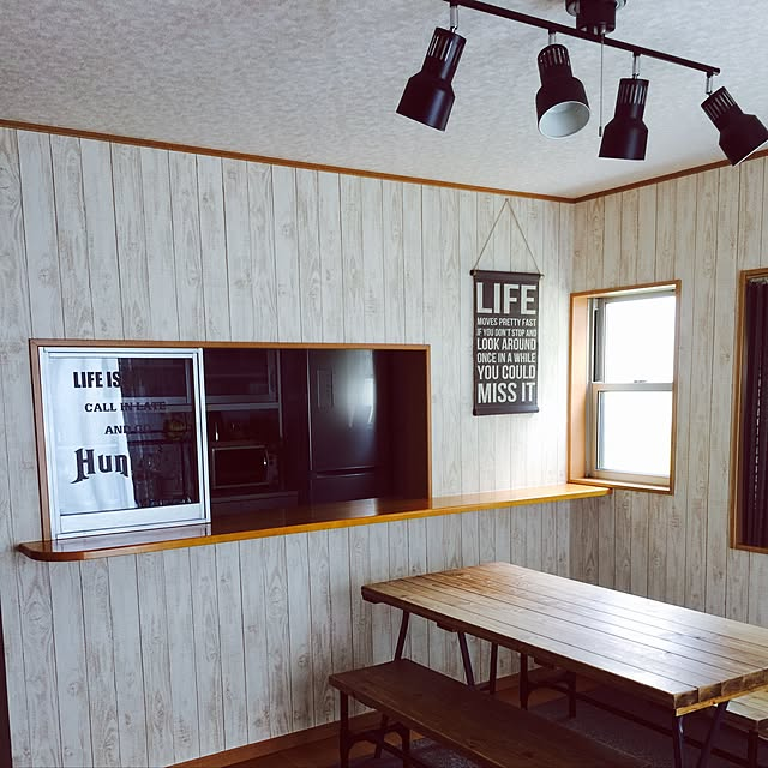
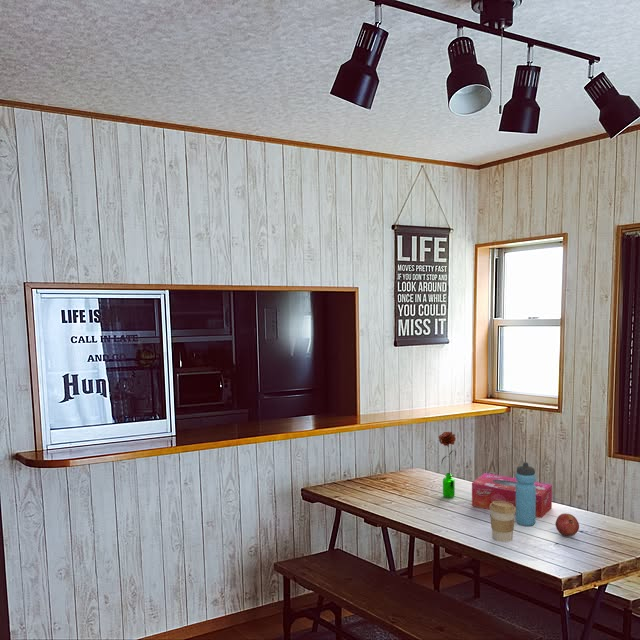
+ flower (449, 463)
+ fruit (566, 524)
+ coffee cup (502, 520)
+ water bottle (525, 493)
+ tissue box (511, 495)
